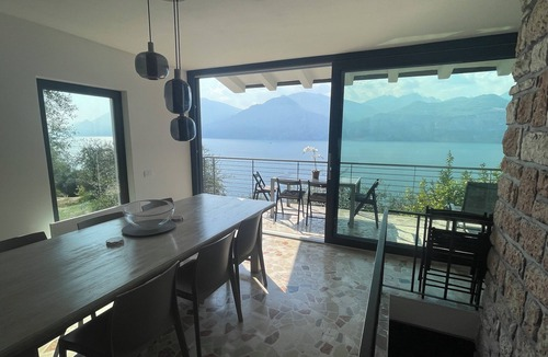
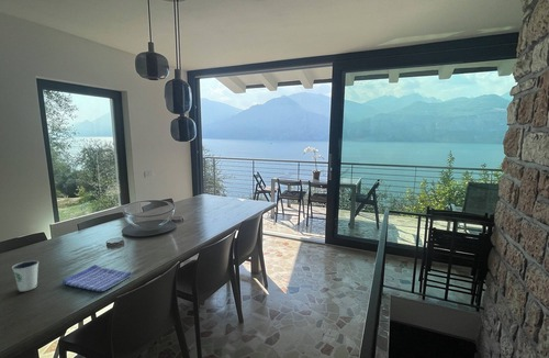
+ dish towel (98, 277)
+ dixie cup (26, 276)
